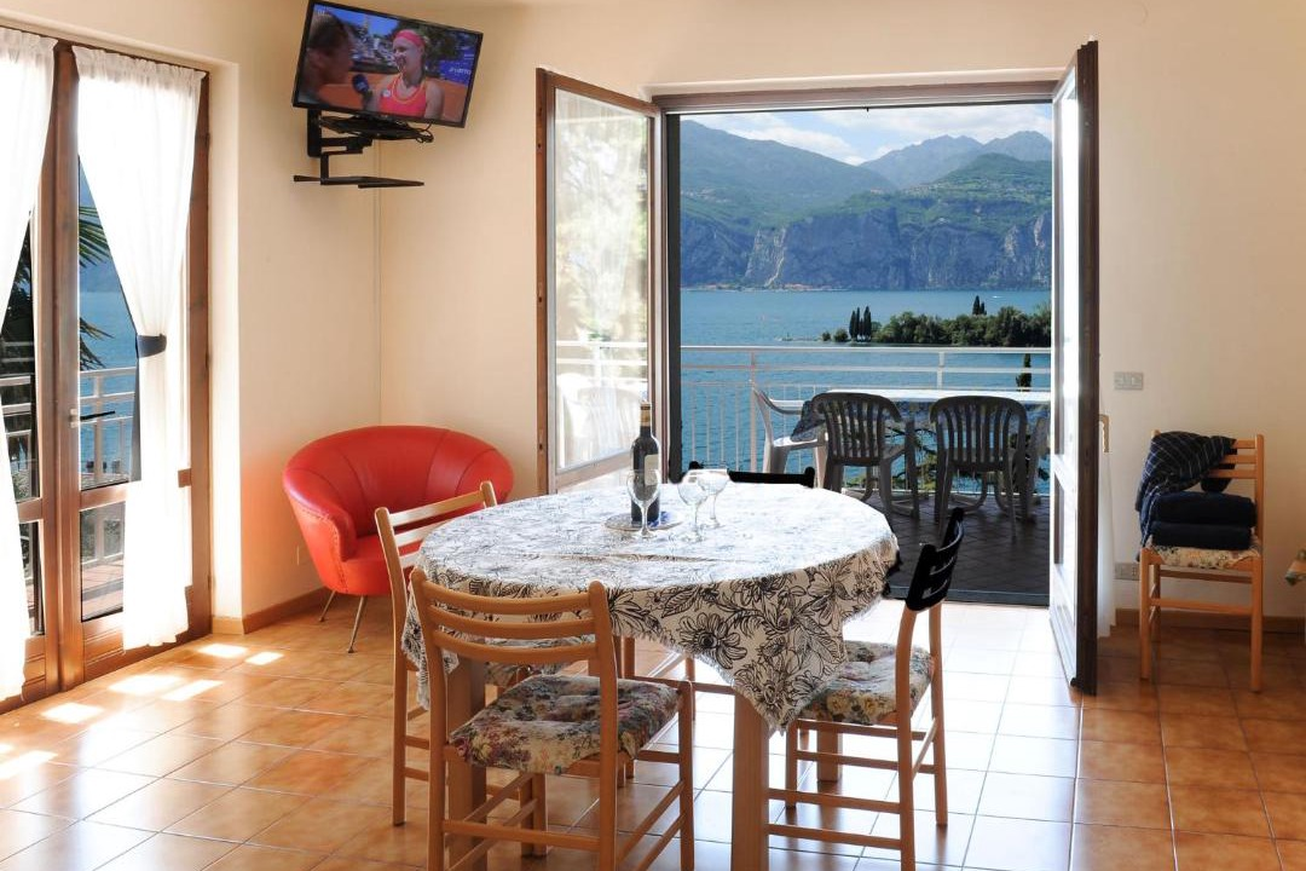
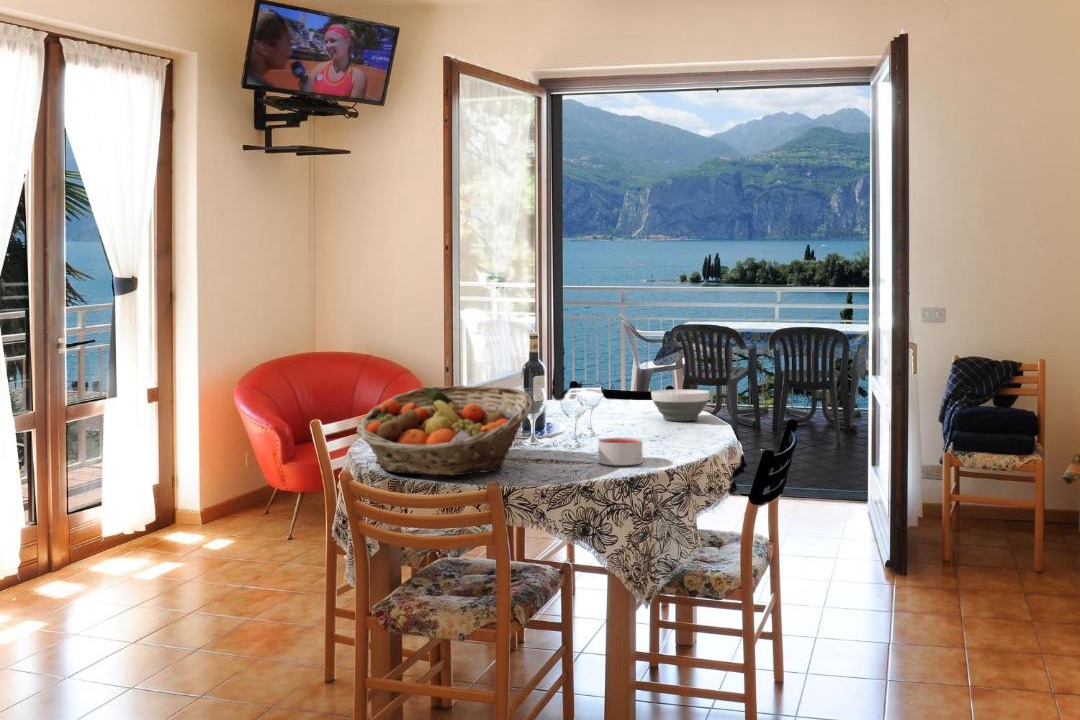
+ fruit basket (444, 428)
+ candle (620, 450)
+ bowl (680, 405)
